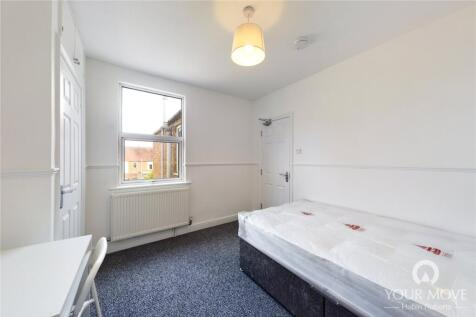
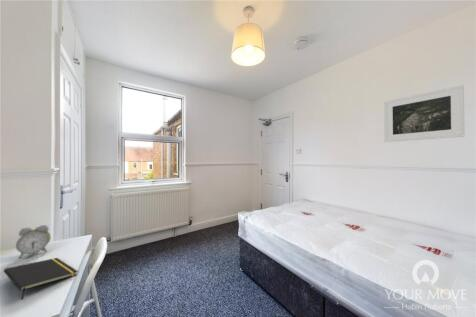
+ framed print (419, 117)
+ notepad (41, 271)
+ alarm clock (34, 240)
